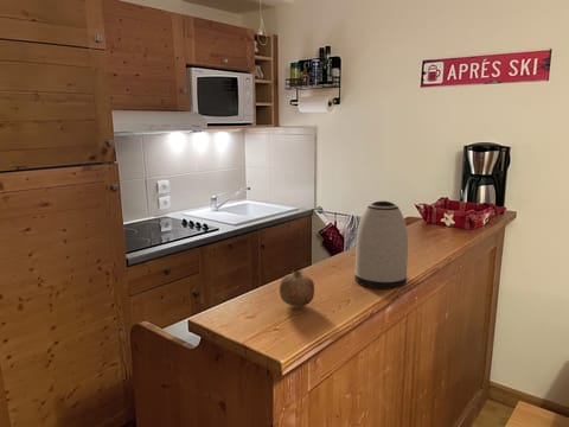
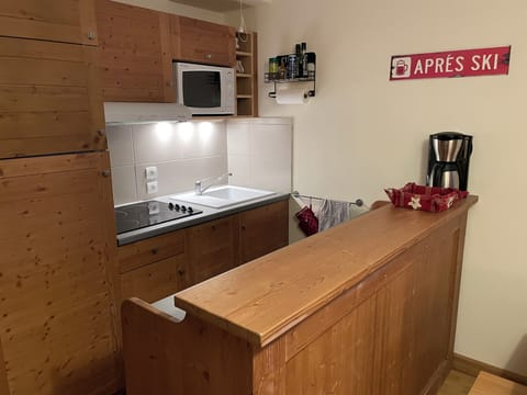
- fruit (296, 288)
- kettle (382, 238)
